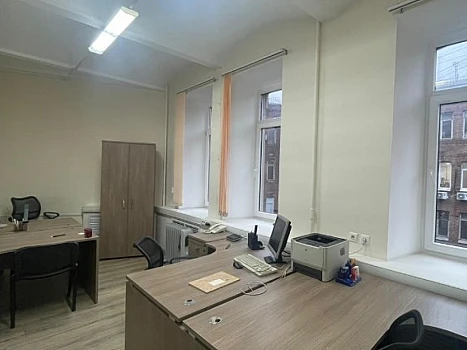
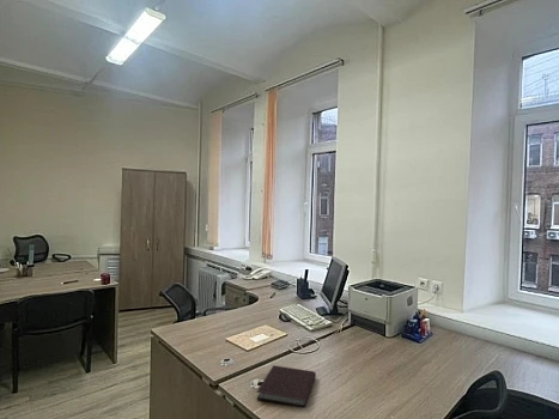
+ notebook (287, 384)
